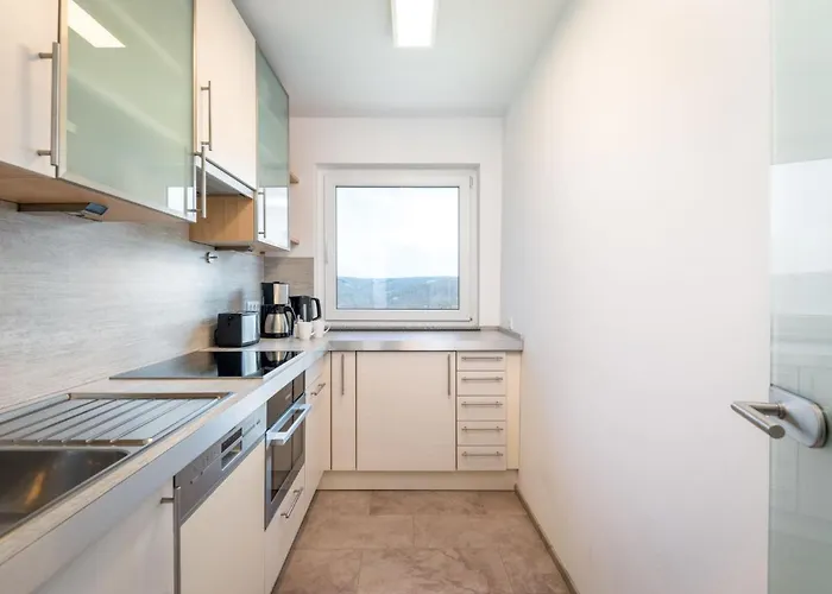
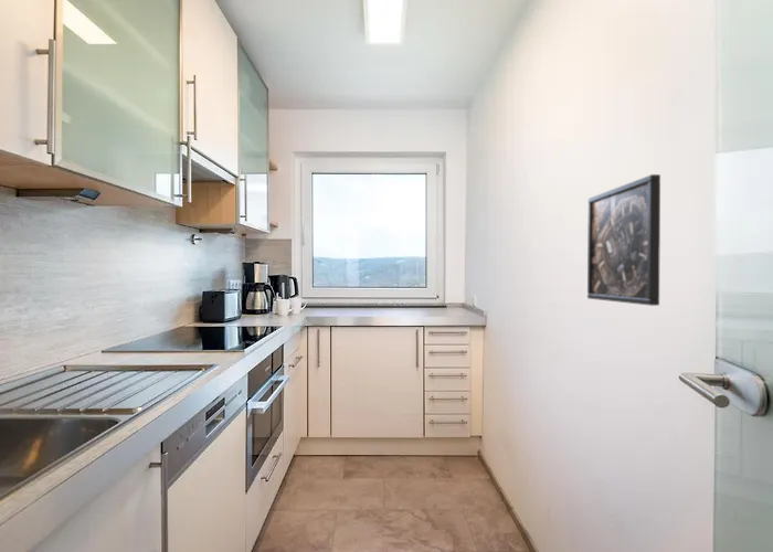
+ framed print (618, 244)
